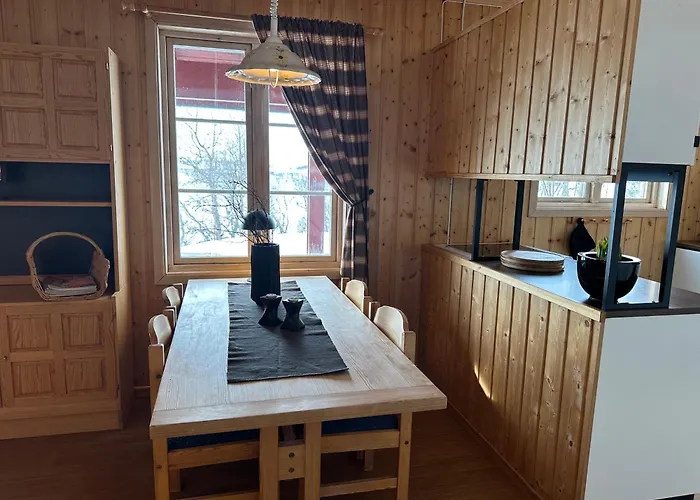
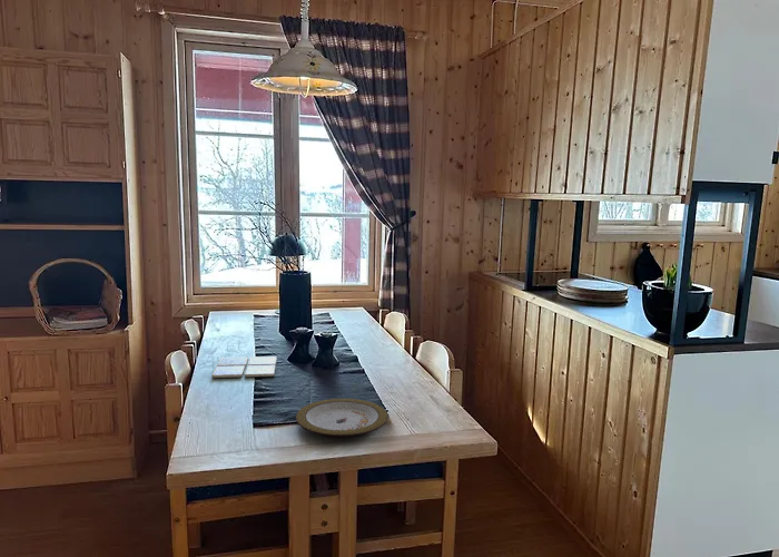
+ drink coaster (245, 365)
+ plate (342, 418)
